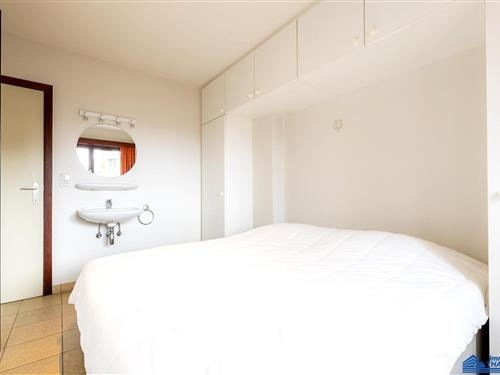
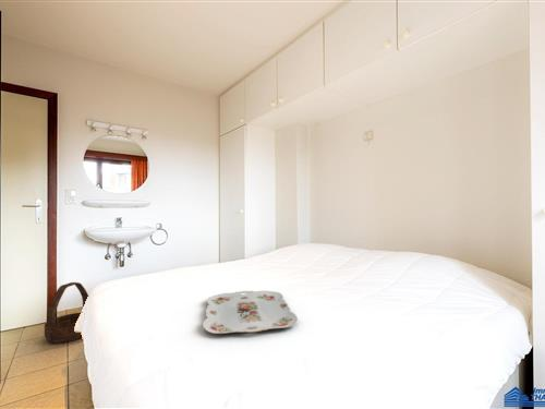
+ serving tray (247, 309)
+ basket (70, 314)
